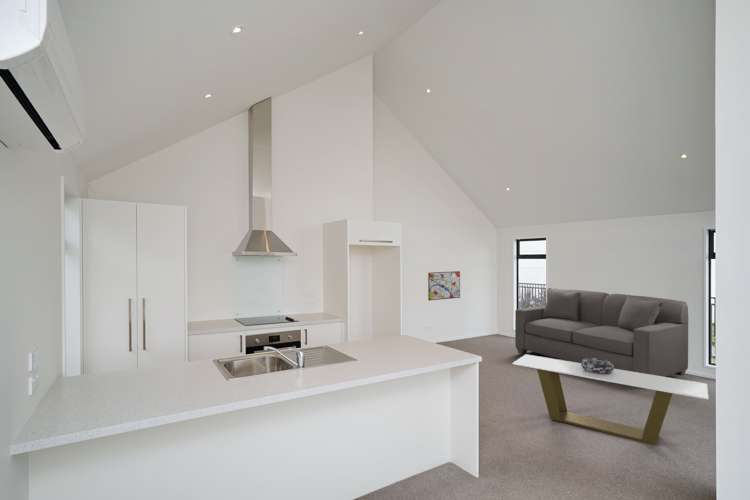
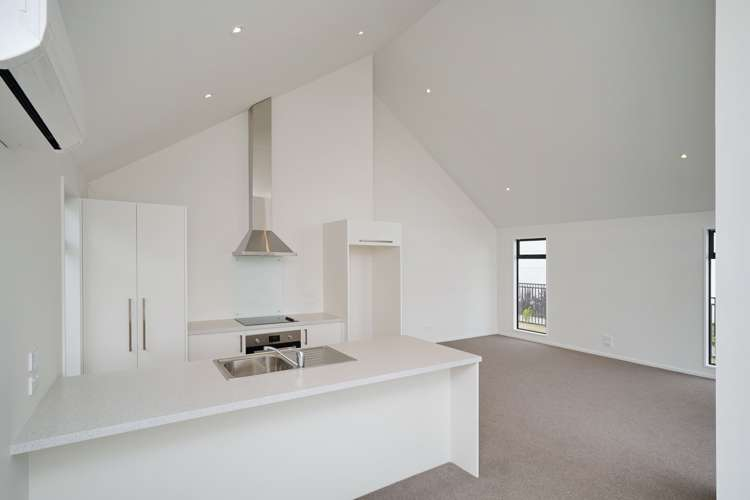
- sofa (592, 328)
- decorative bowl (597, 365)
- wall art (444, 285)
- coffee table (596, 418)
